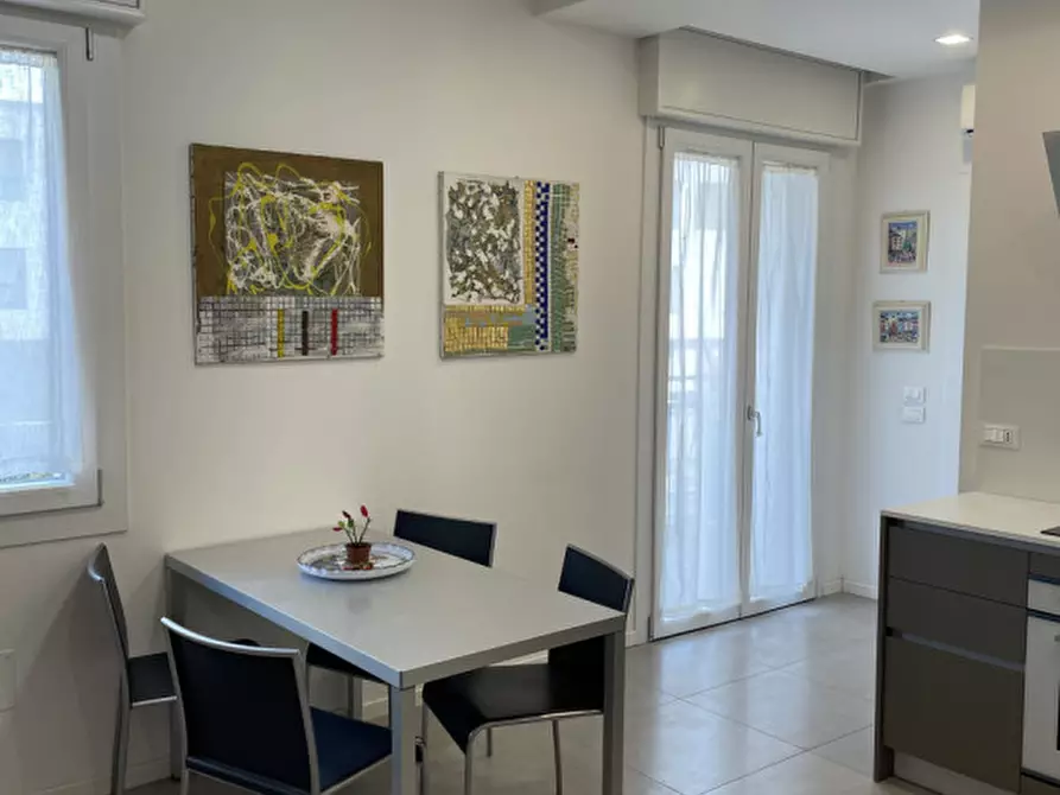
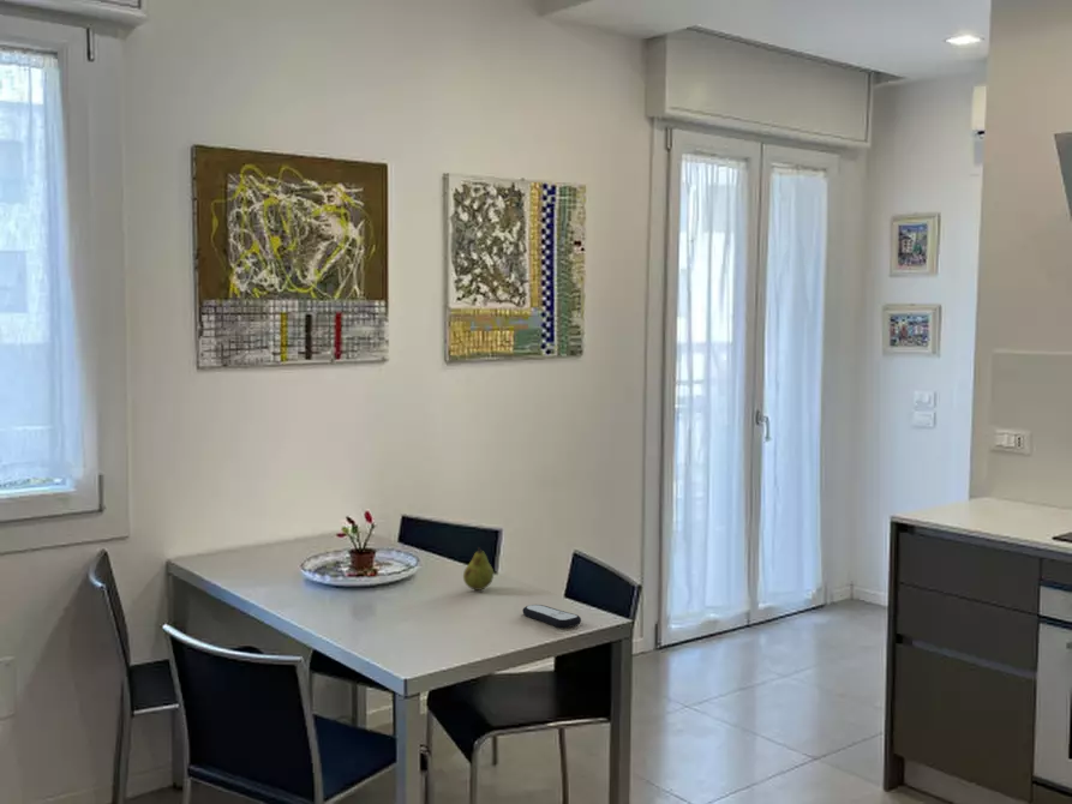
+ fruit (478, 568)
+ remote control (550, 614)
